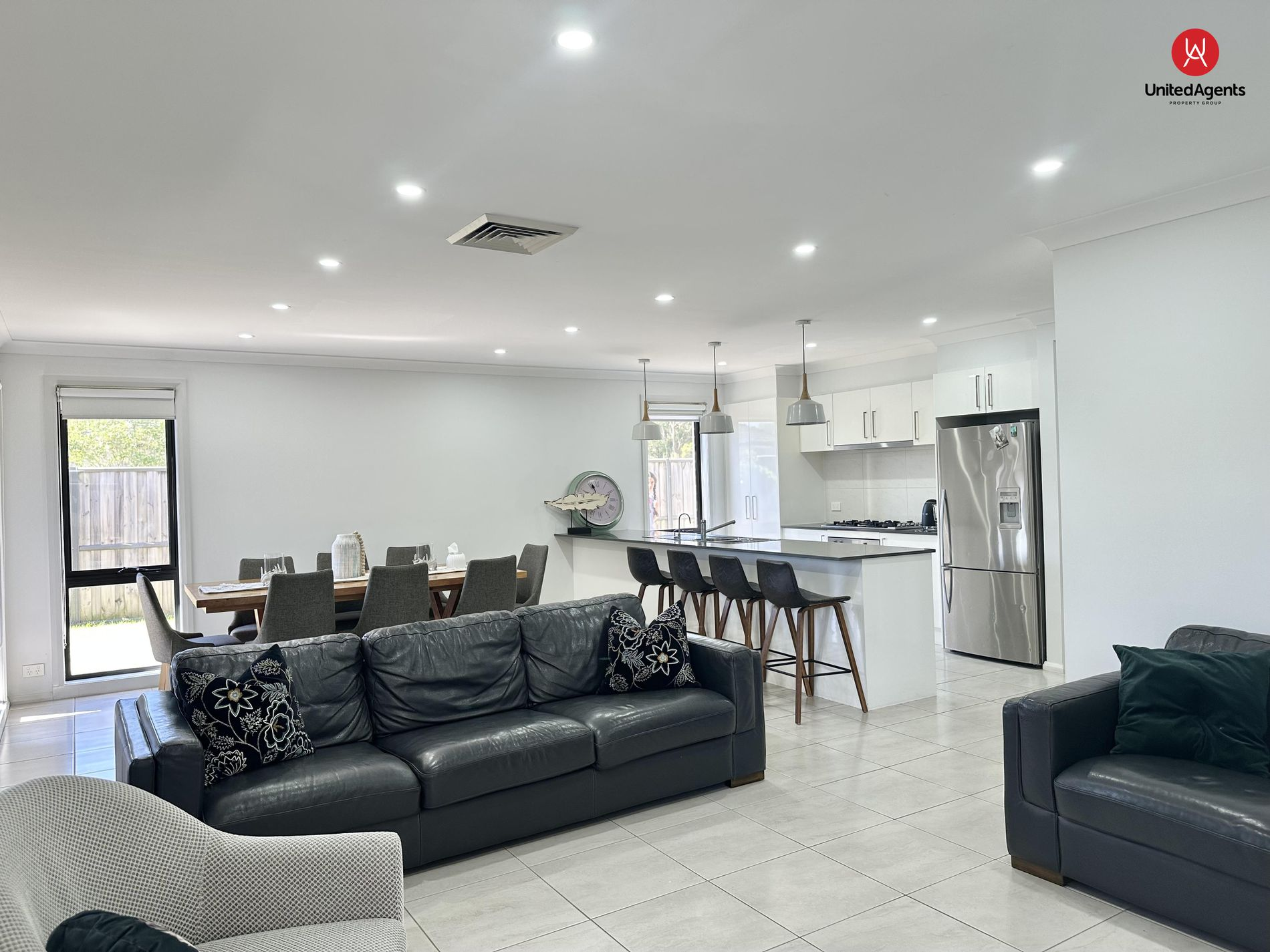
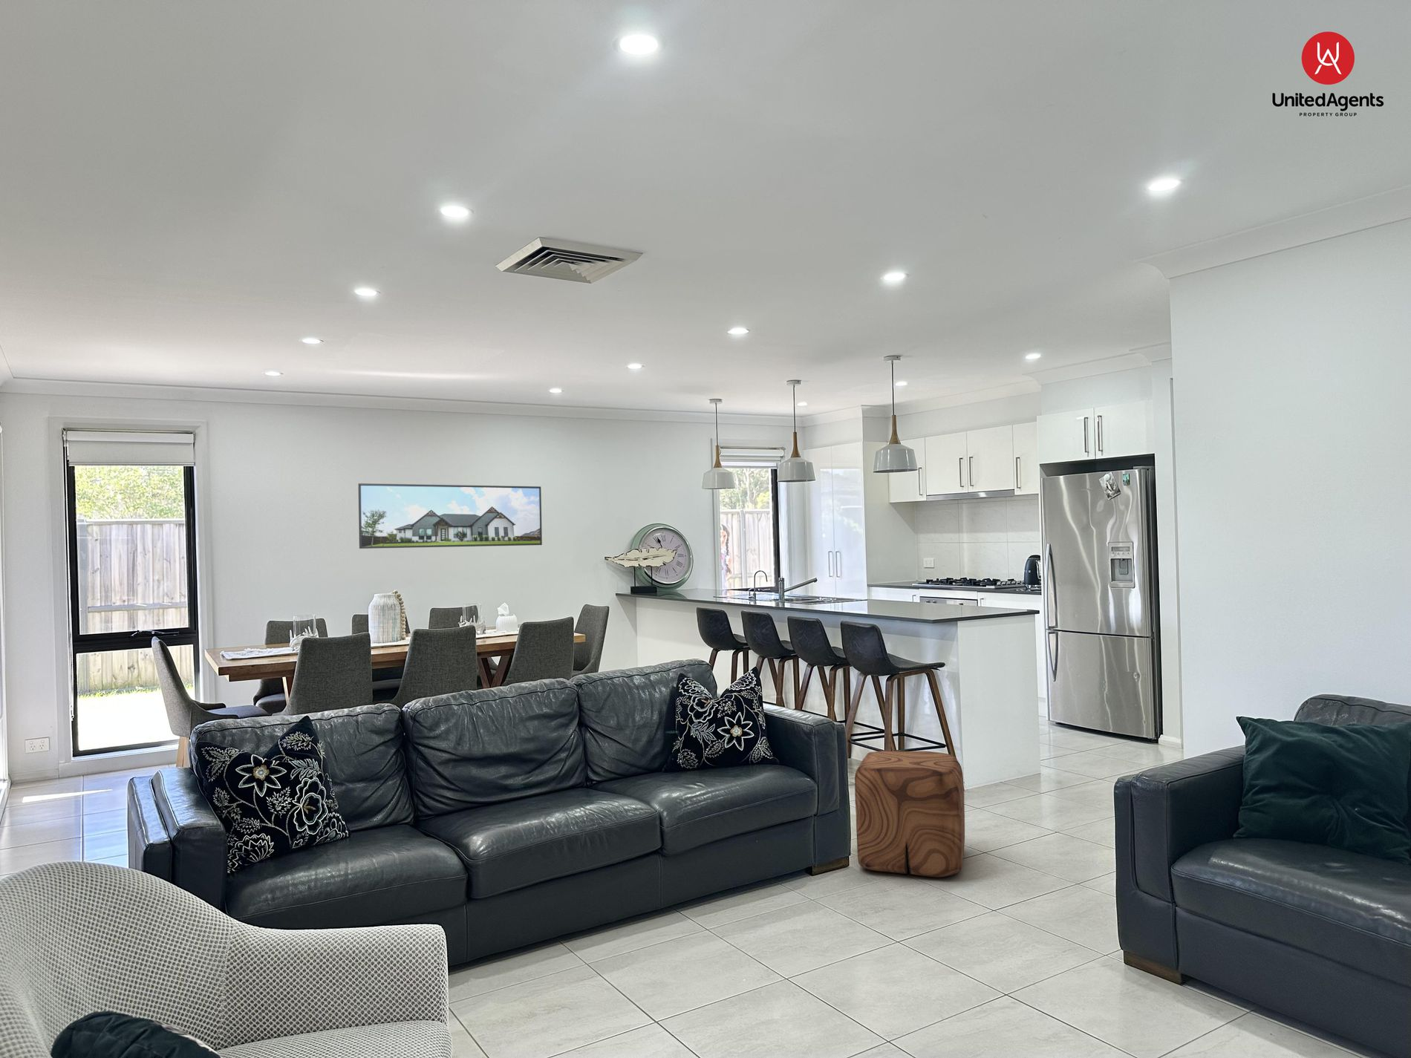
+ ottoman (910, 810)
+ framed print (454, 516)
